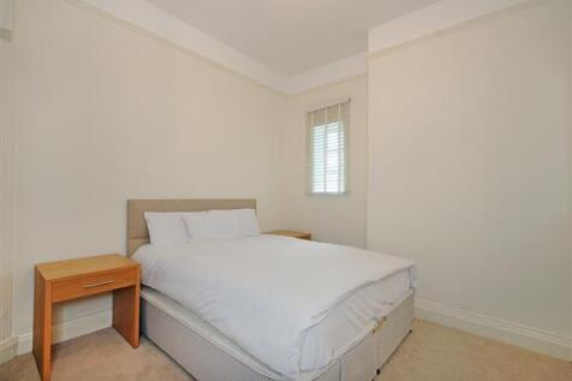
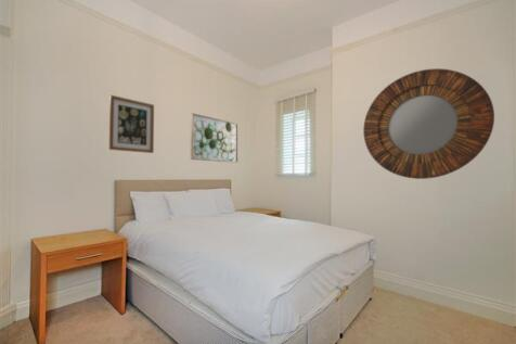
+ wall art (132, 125)
+ wall art (217, 140)
+ home mirror (420, 125)
